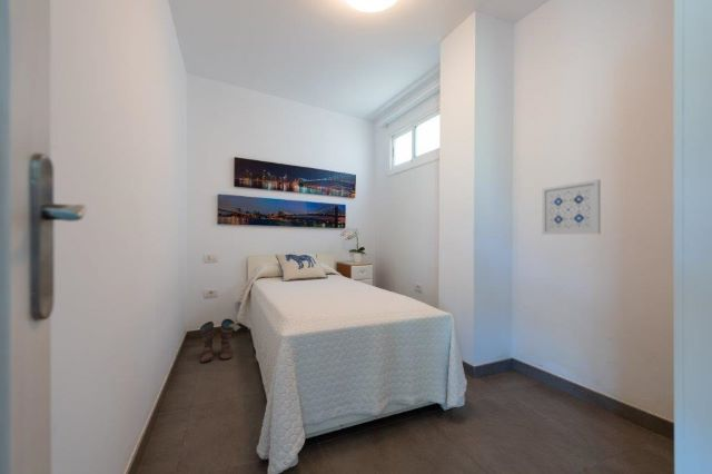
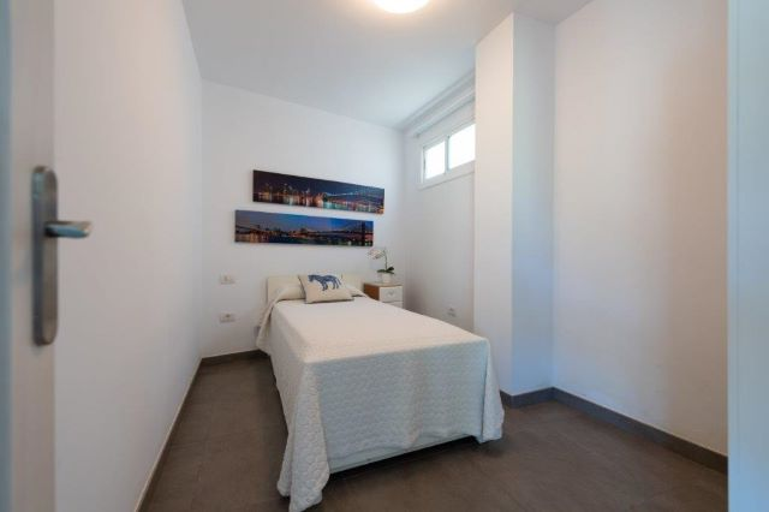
- boots (221, 337)
- wall art (568, 209)
